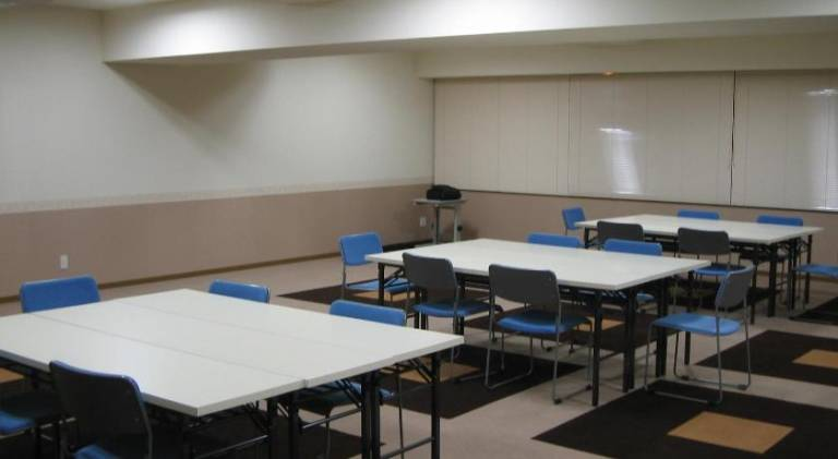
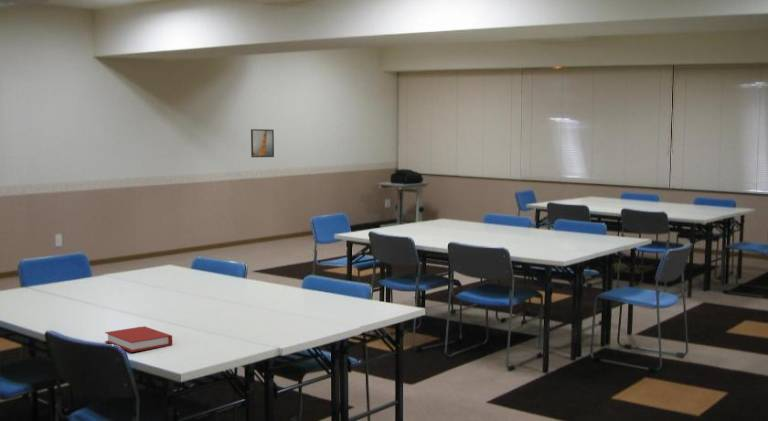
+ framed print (262, 143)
+ book (138, 338)
